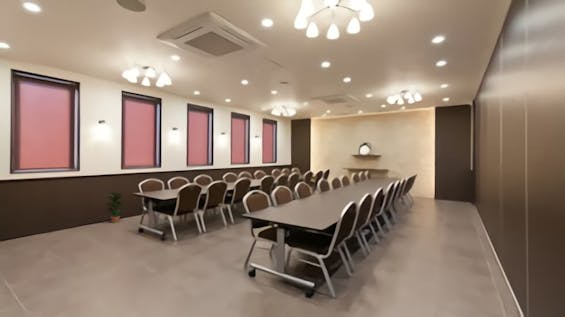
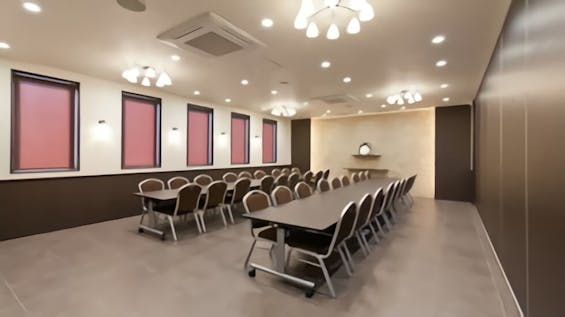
- potted plant (114, 207)
